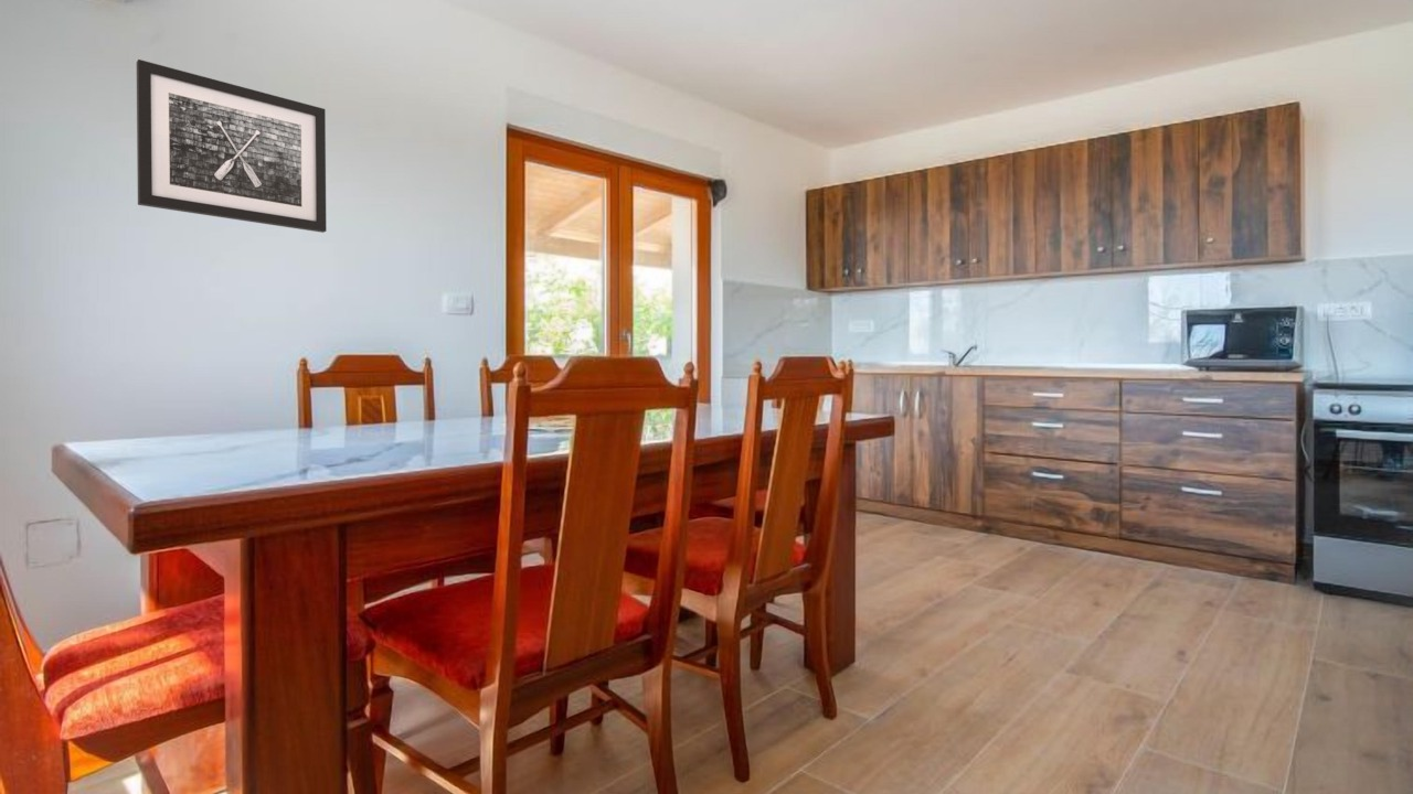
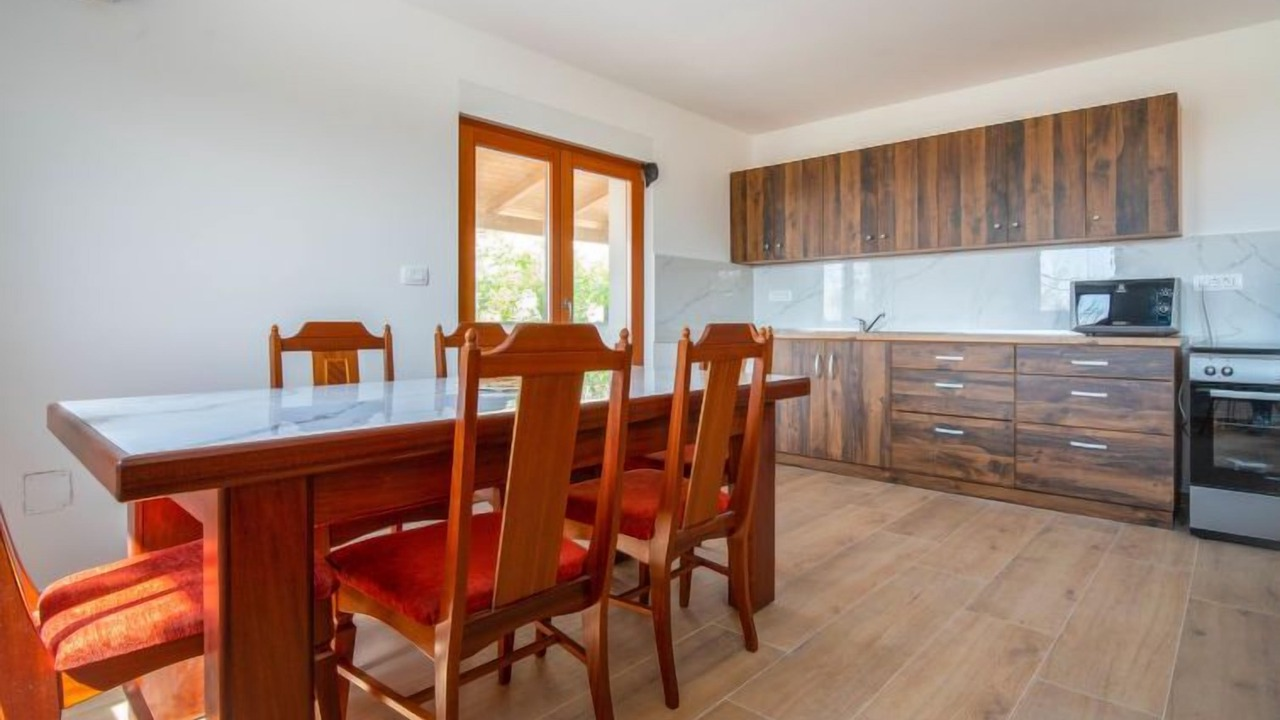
- wall art (238, 152)
